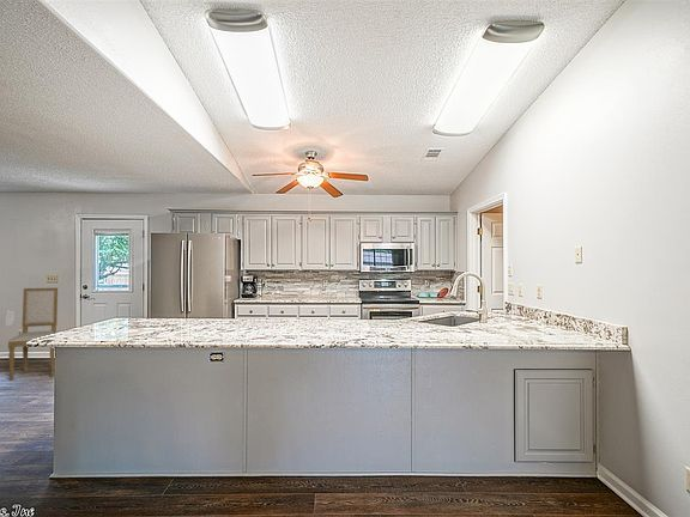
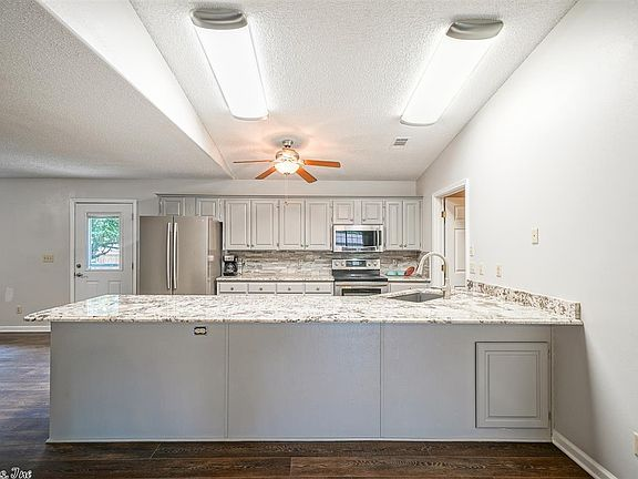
- dining chair (36, 332)
